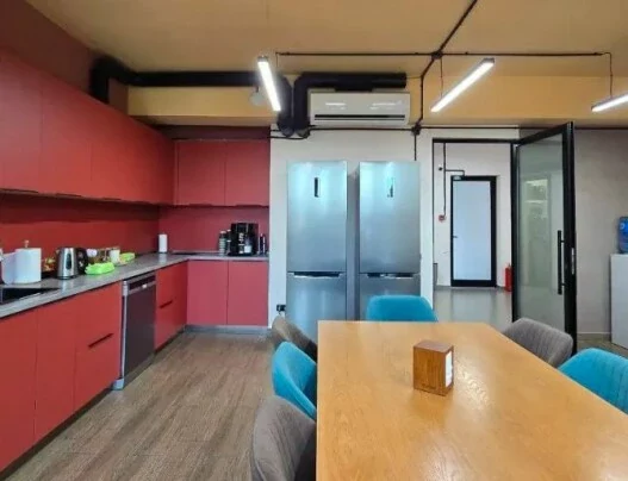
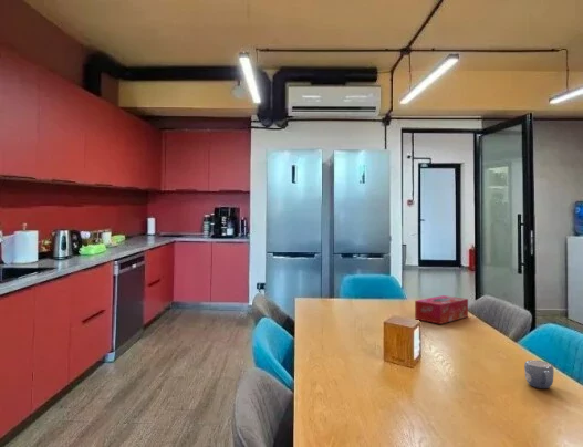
+ tissue box (441, 309)
+ mug (541, 376)
